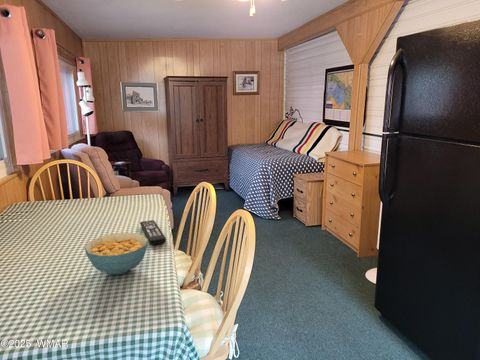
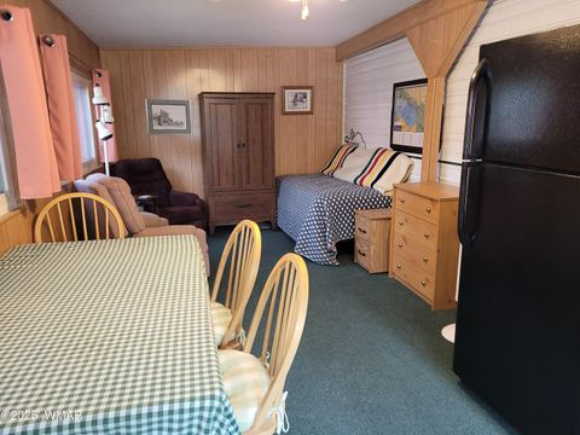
- cereal bowl (118, 256)
- remote control (152, 231)
